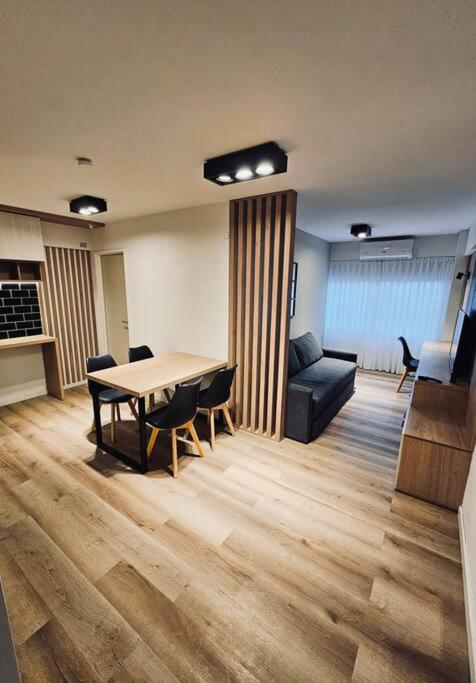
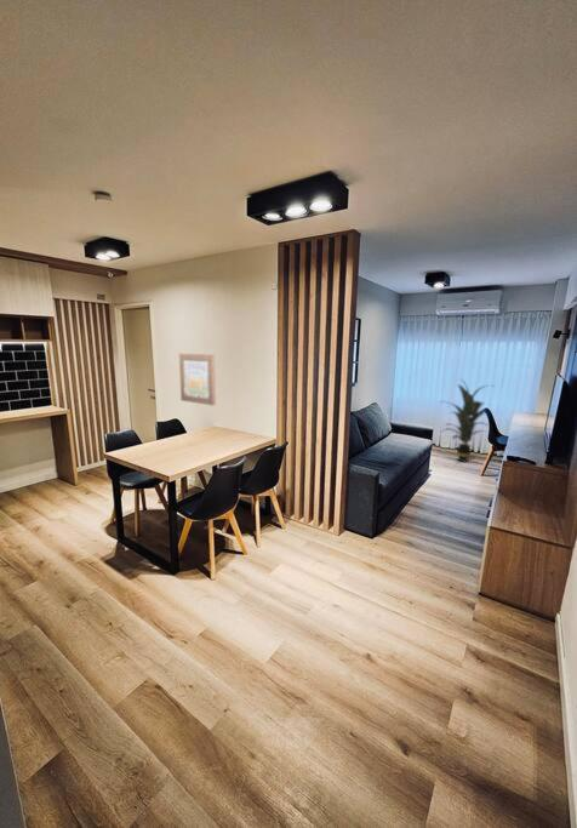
+ indoor plant (464, 419)
+ wall art (196, 378)
